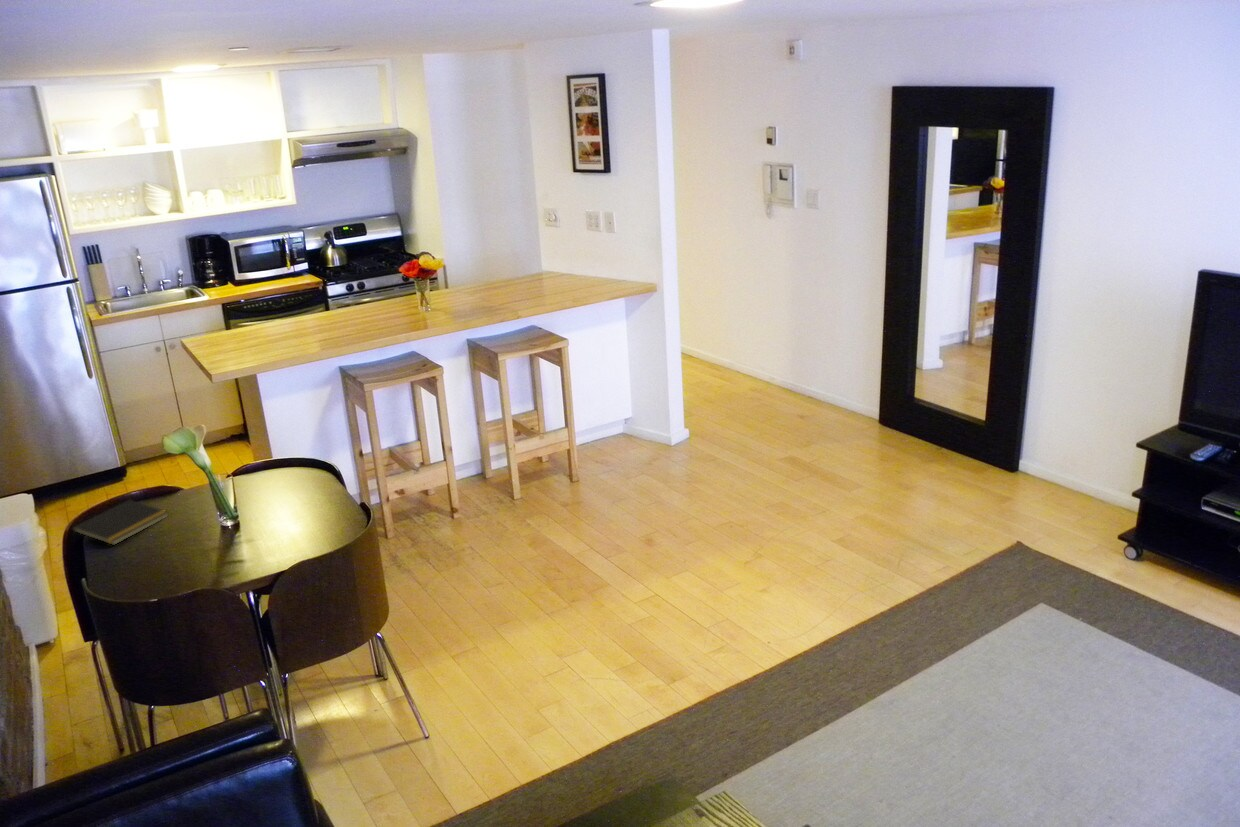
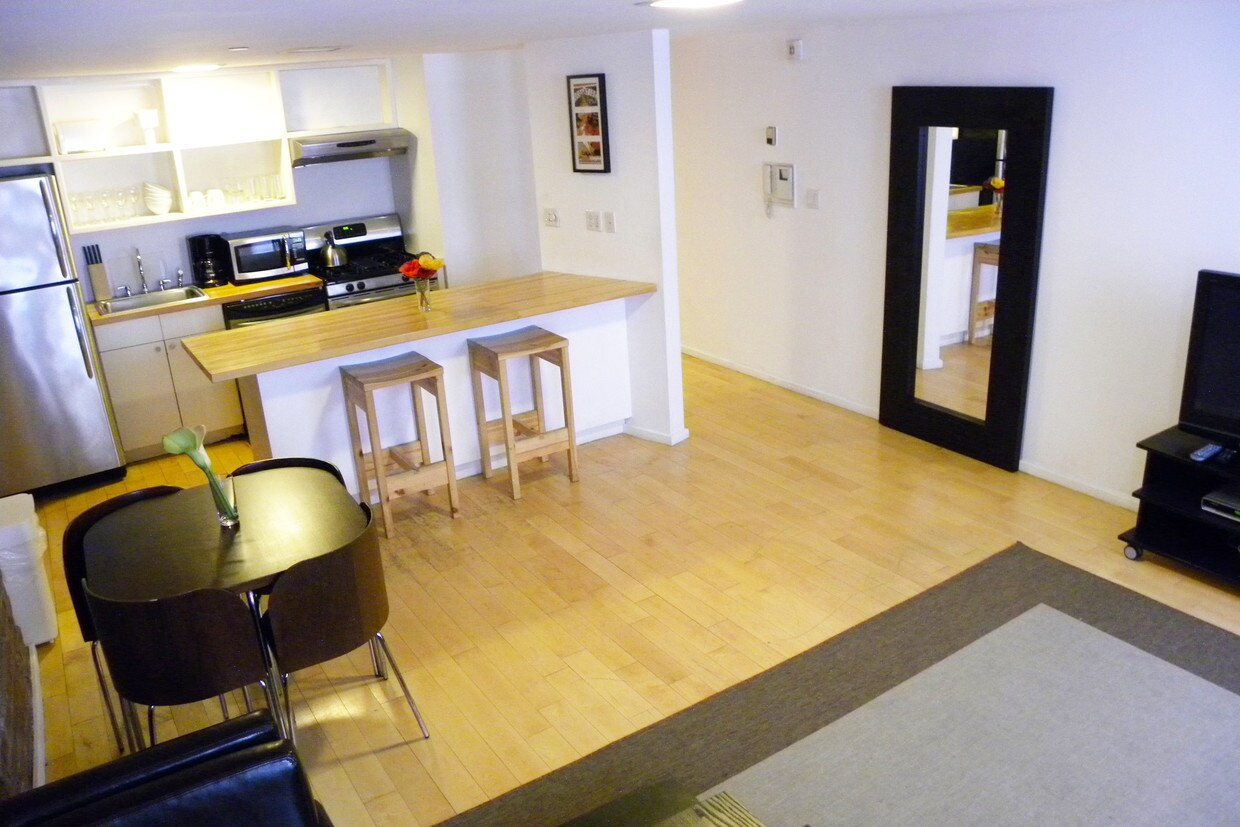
- notepad (122, 521)
